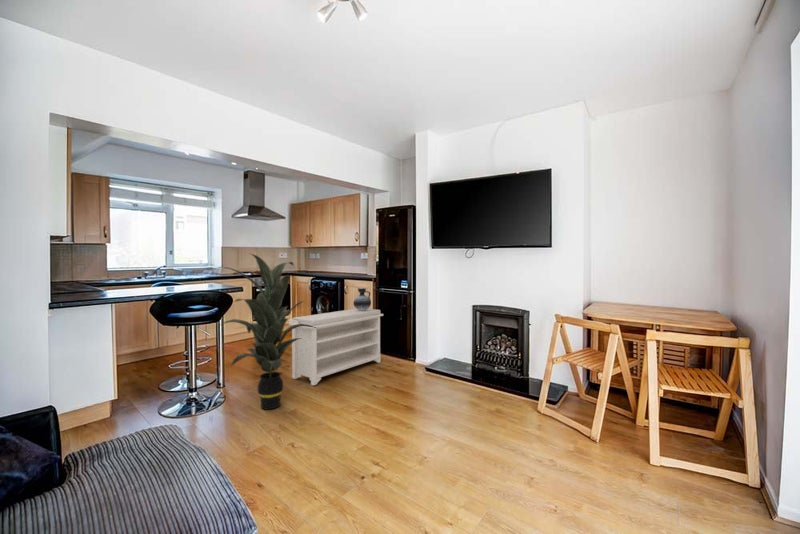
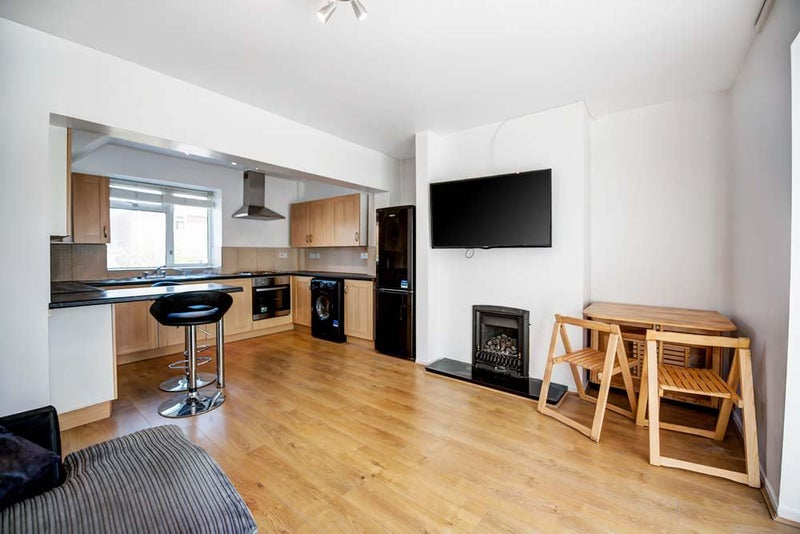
- bench (339, 341)
- indoor plant (263, 330)
- ceramic jug (362, 299)
